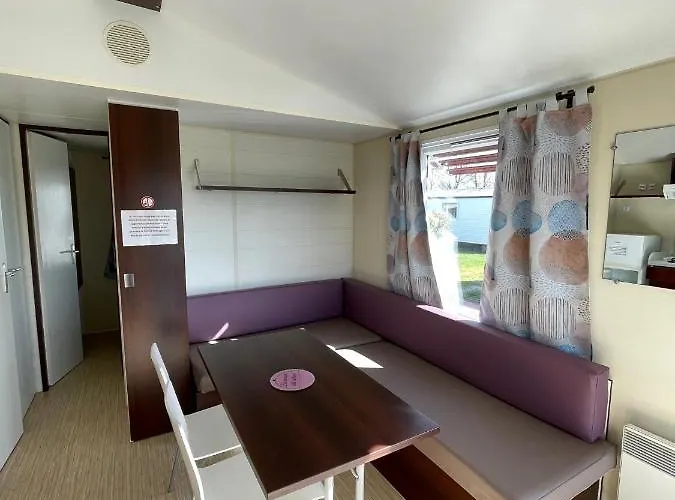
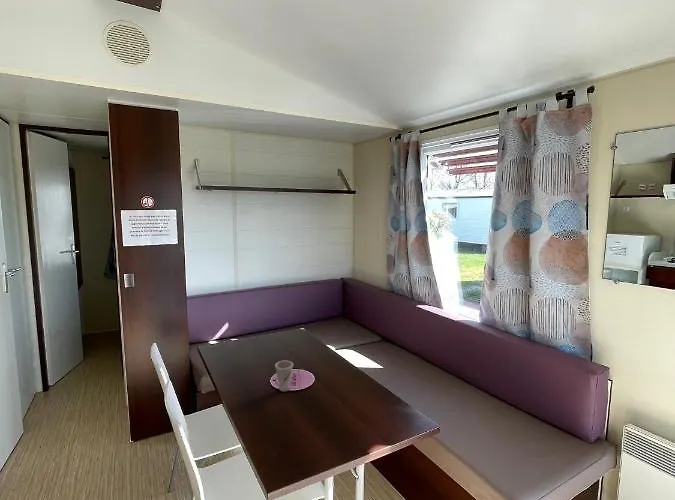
+ cup (284, 377)
